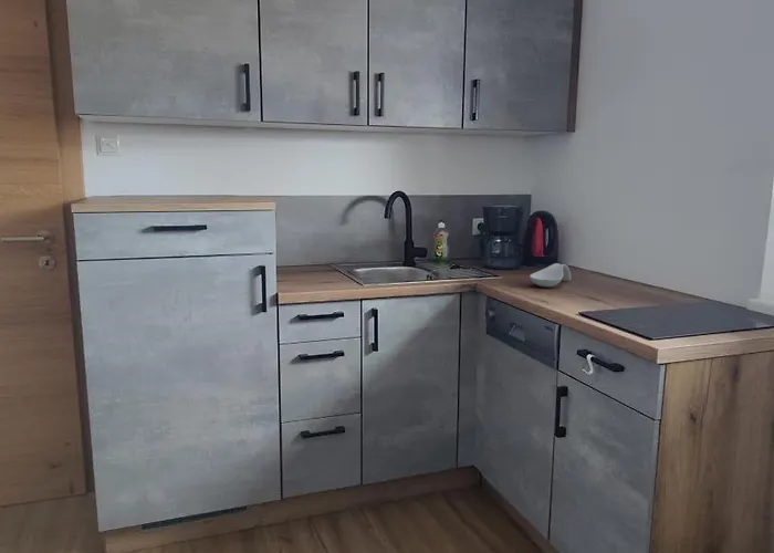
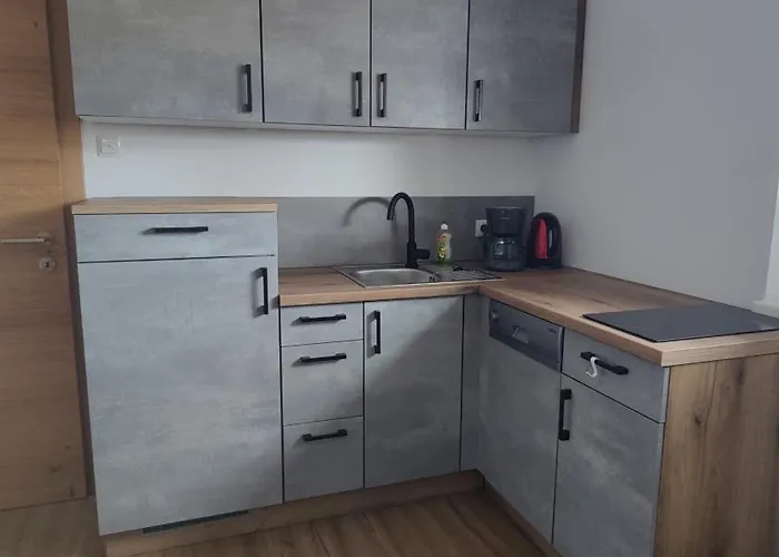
- spoon rest (552, 274)
